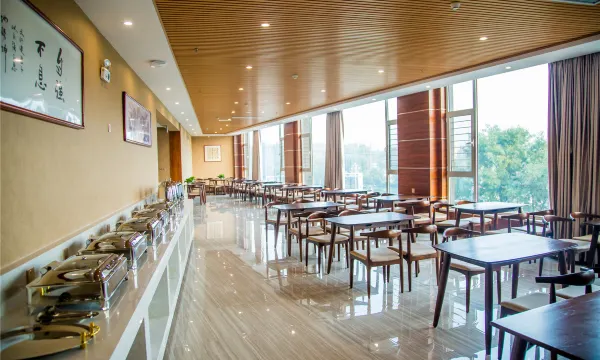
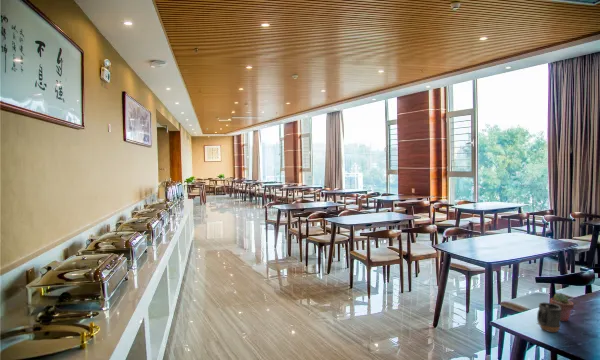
+ mug (546, 316)
+ potted succulent (561, 306)
